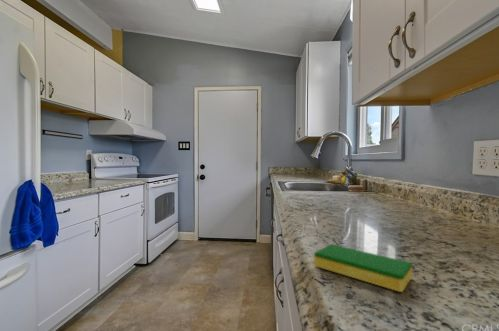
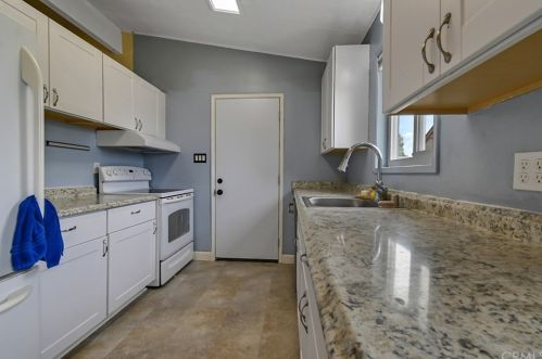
- dish sponge (360, 264)
